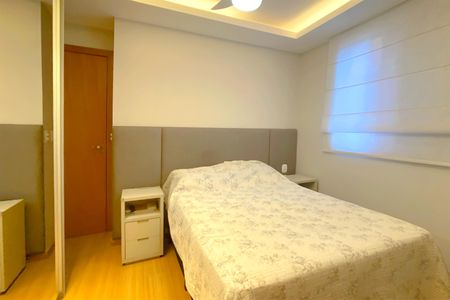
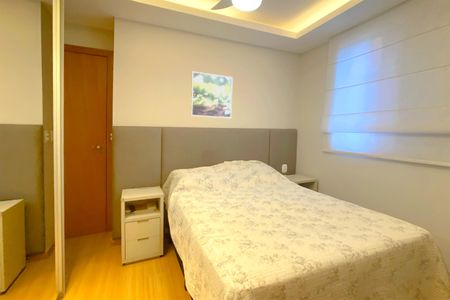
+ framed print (212, 95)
